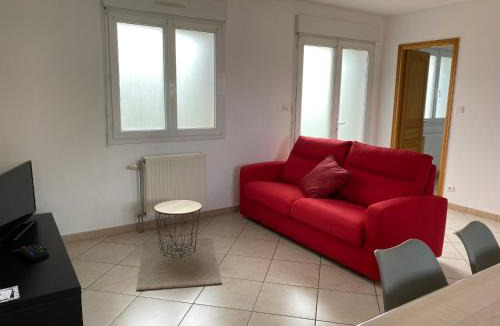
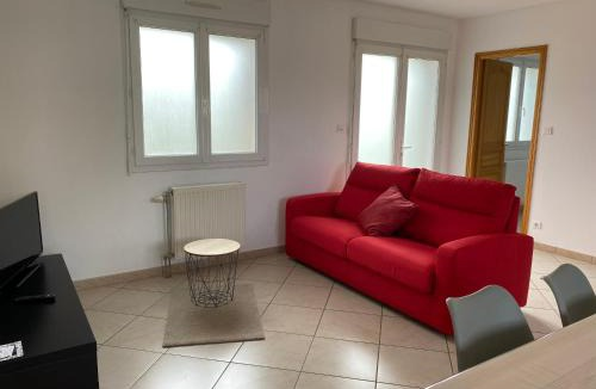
- remote control (34, 252)
